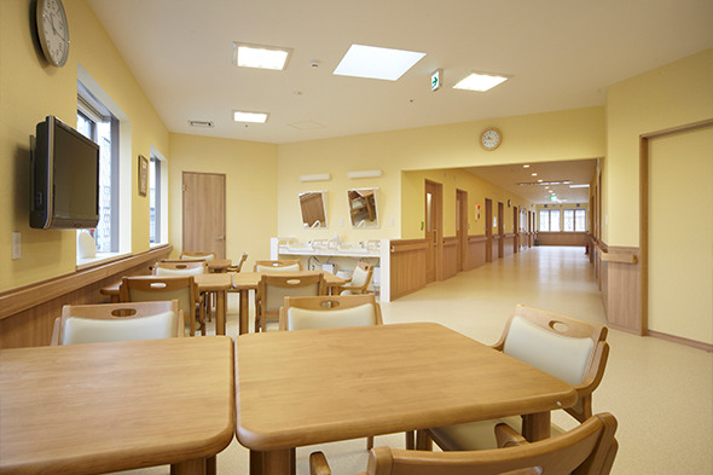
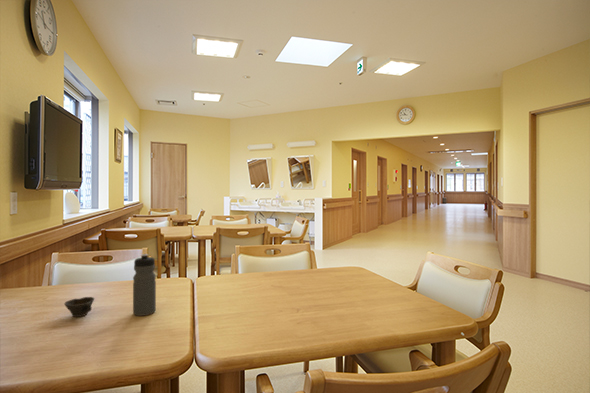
+ cup (80, 307)
+ water bottle (144, 283)
